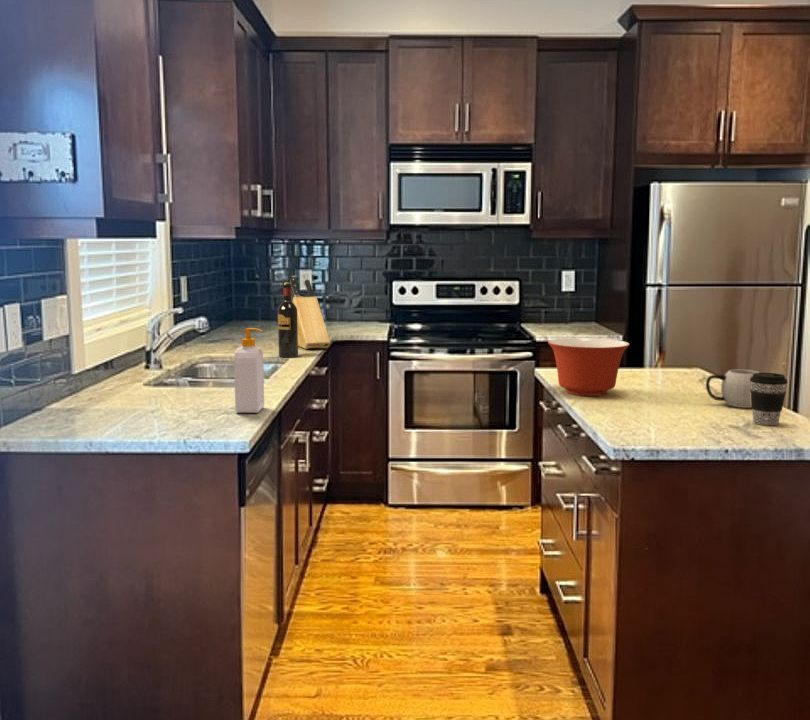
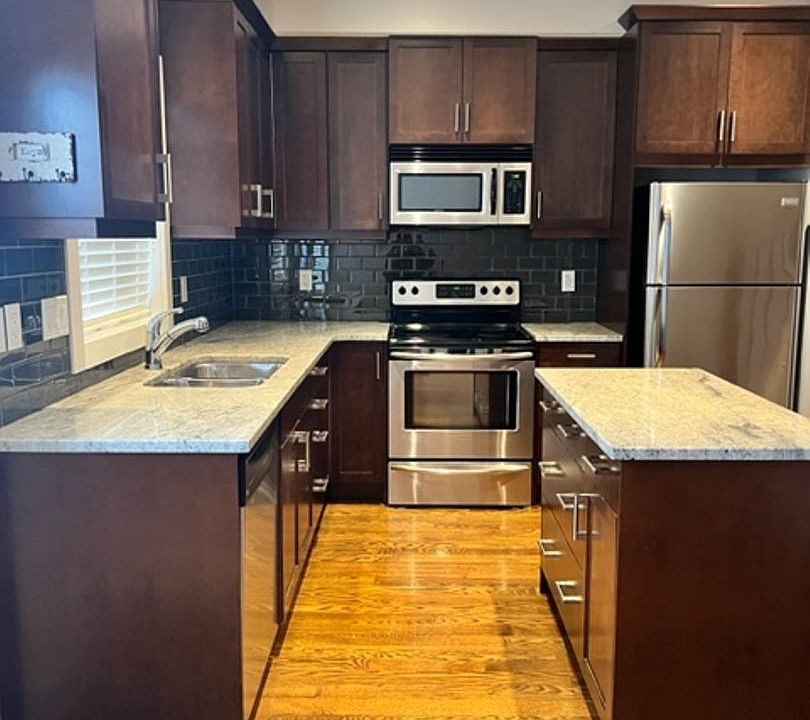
- soap bottle (250, 369)
- mug (734, 388)
- mixing bowl (587, 367)
- wine bottle (287, 319)
- coffee cup (767, 398)
- knife block (305, 311)
